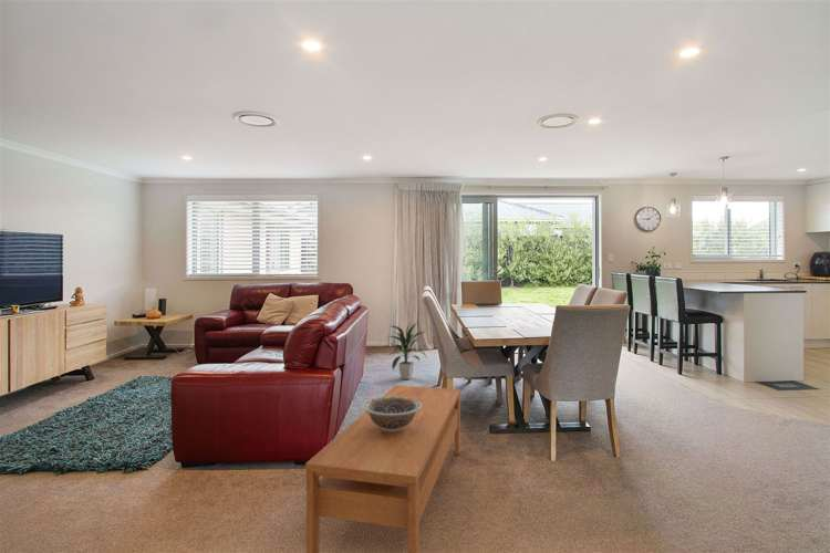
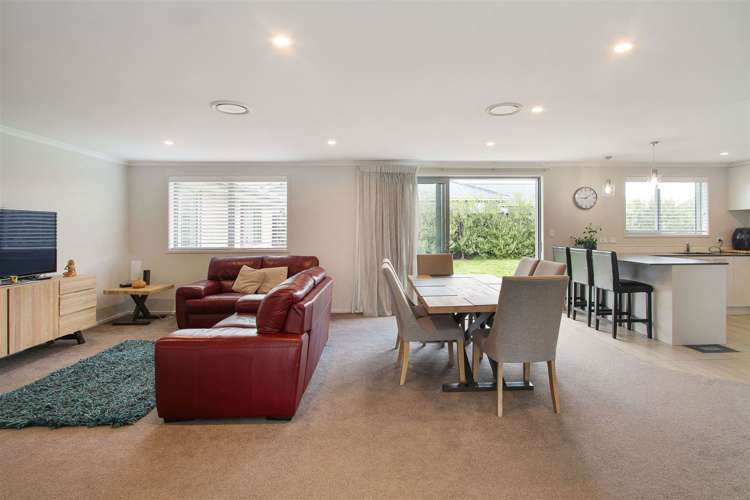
- indoor plant (404, 348)
- coffee table (402, 457)
- decorative bowl (392, 416)
